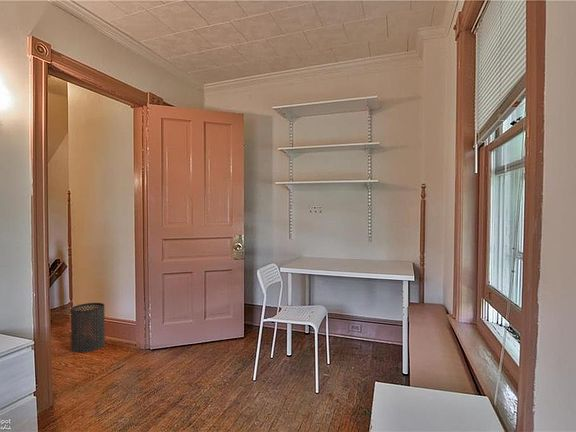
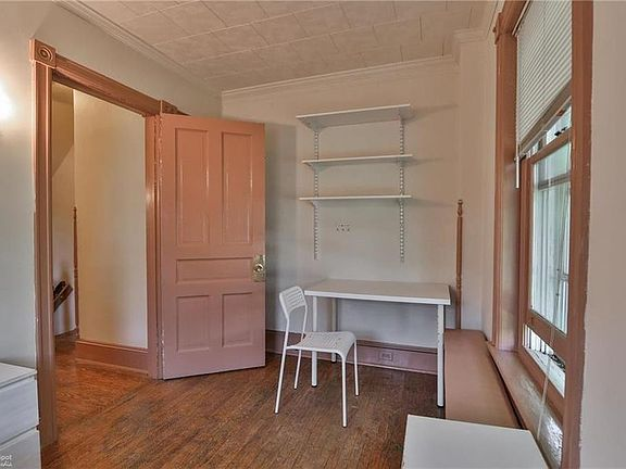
- trash can (88, 326)
